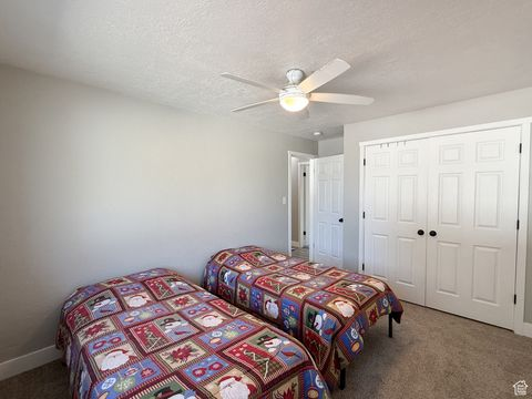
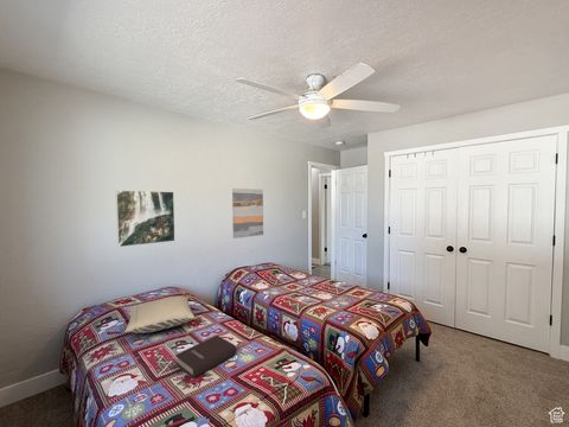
+ pillow (160, 313)
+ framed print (147, 217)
+ wall art (248, 212)
+ book (206, 355)
